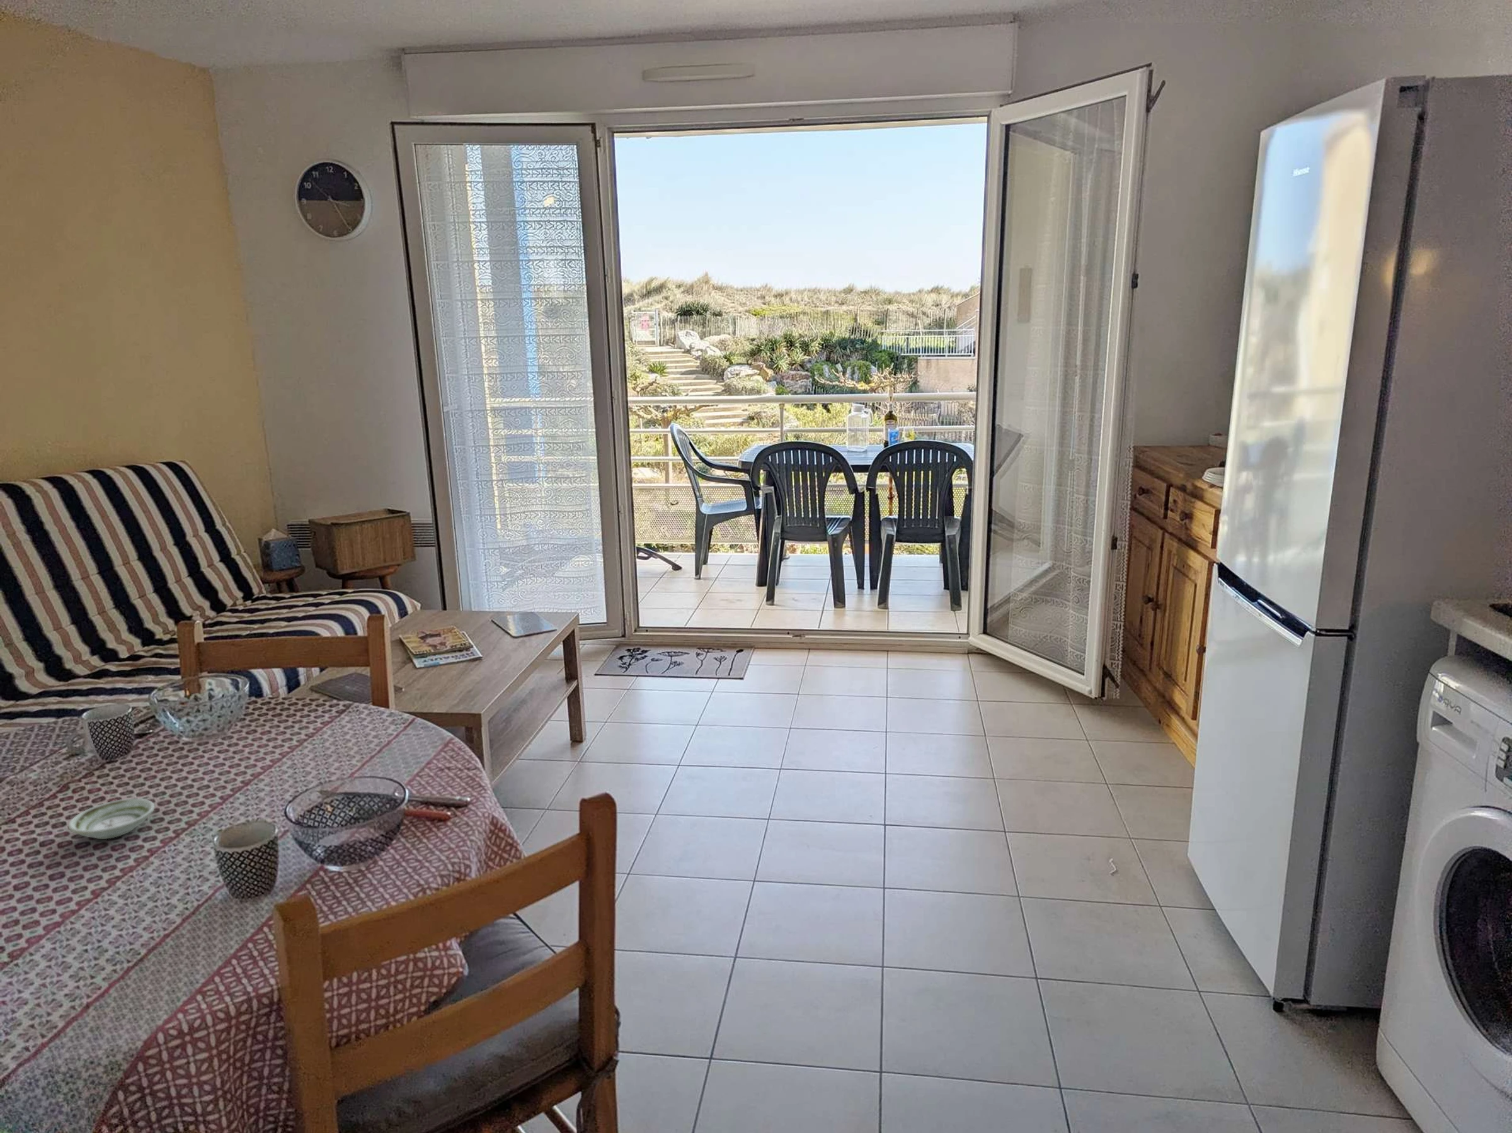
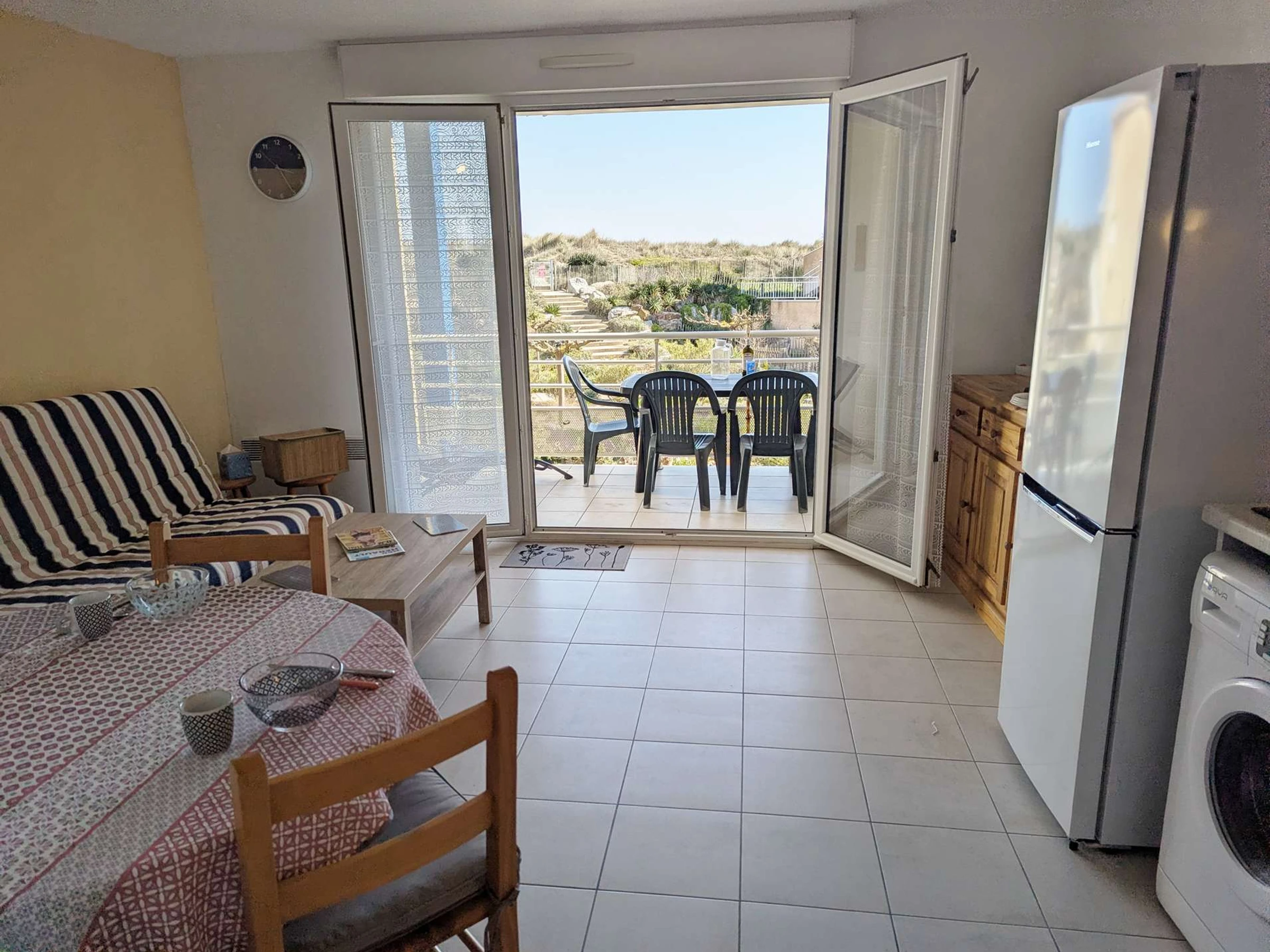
- saucer (113, 821)
